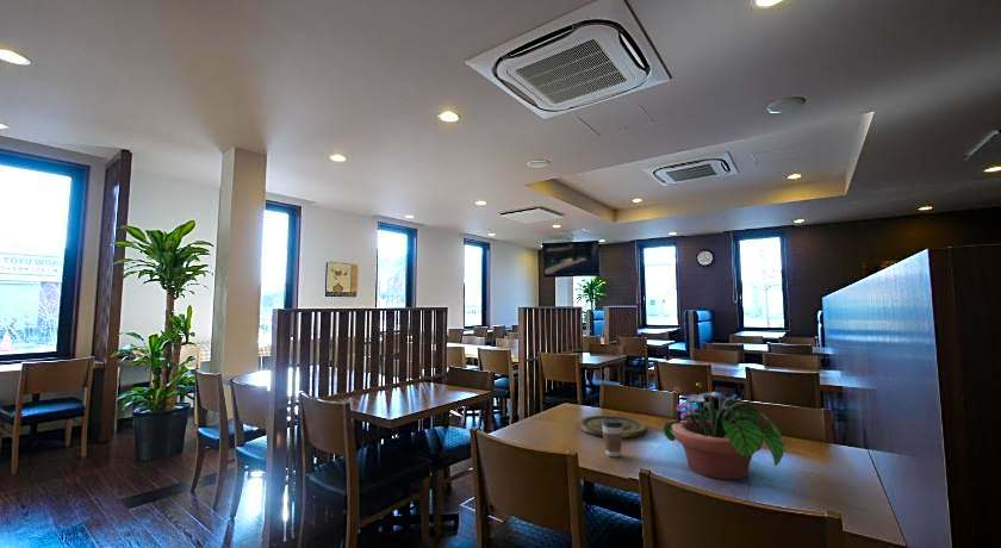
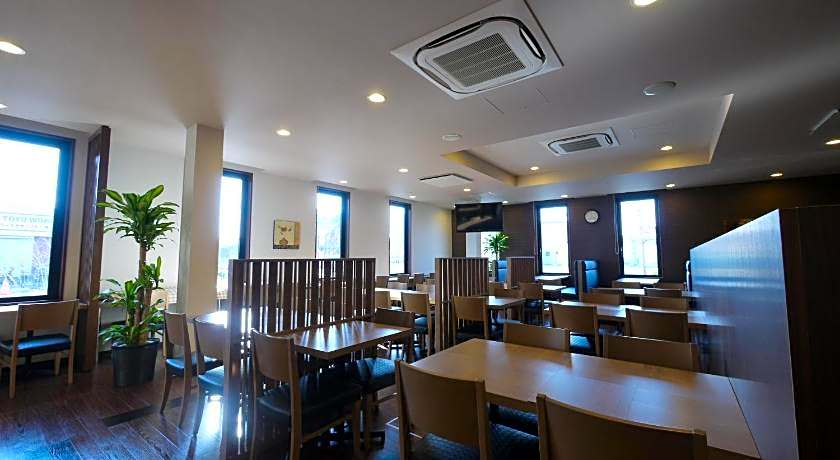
- coffee cup (613, 436)
- potted flower (721, 424)
- plate (611, 417)
